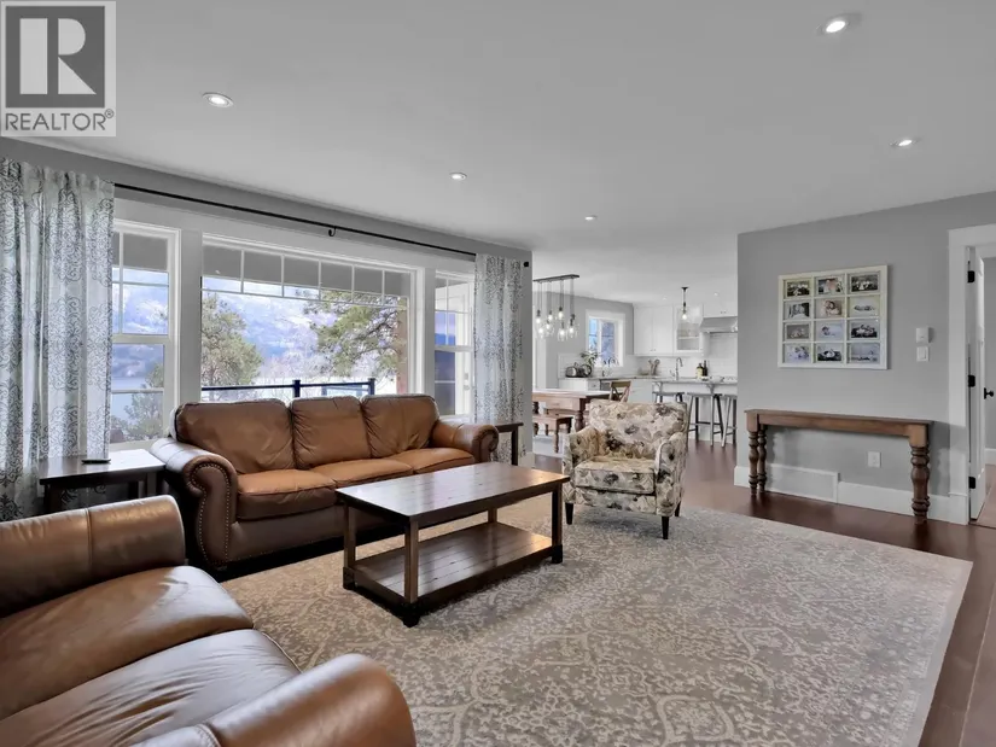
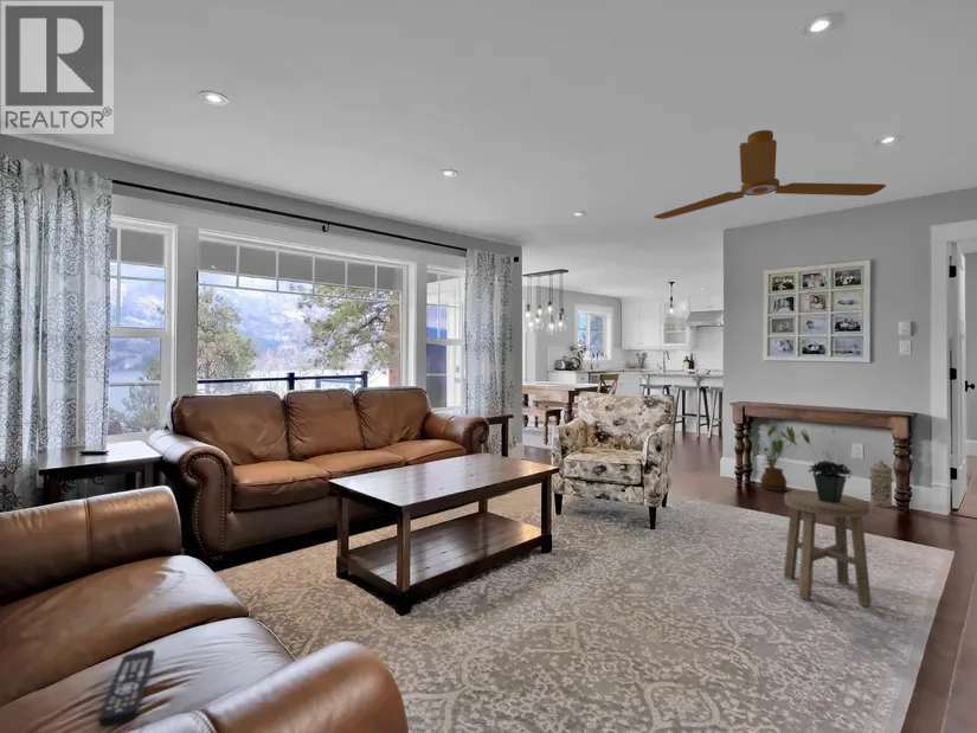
+ water filter (880, 482)
+ stool (825, 547)
+ remote control (129, 684)
+ ceiling fan (759, 154)
+ house plant (776, 457)
+ potted plant (828, 464)
